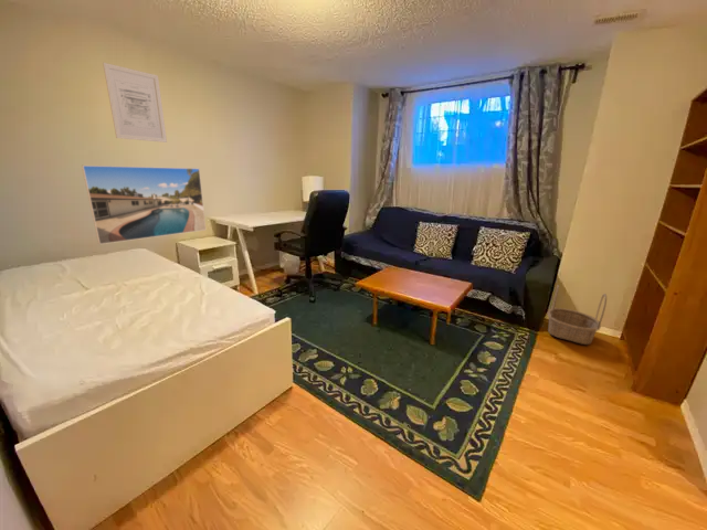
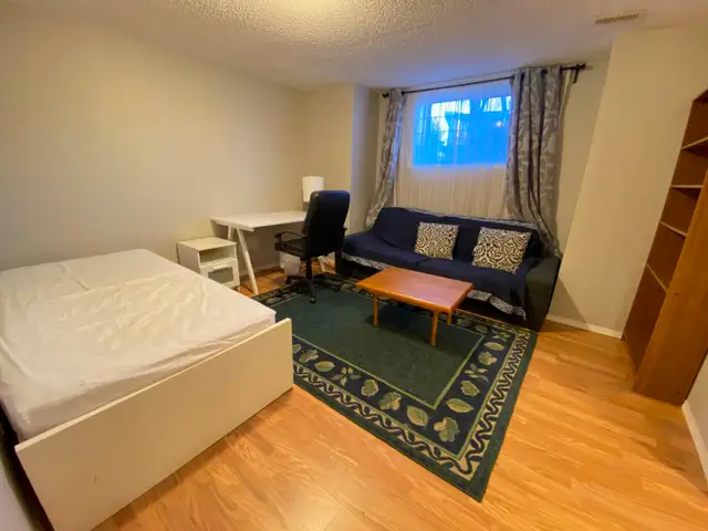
- wall art (137, 106)
- basket (574, 312)
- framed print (152, 202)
